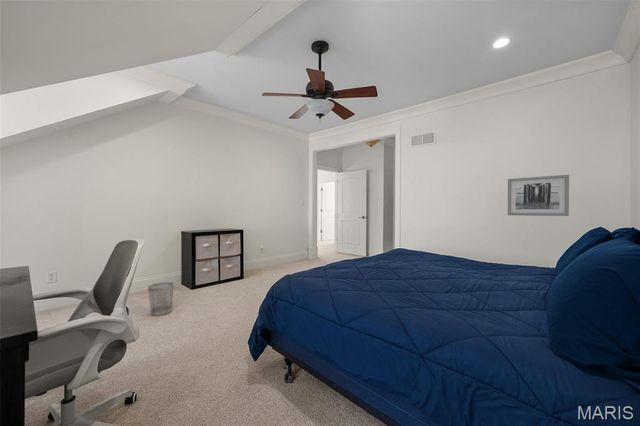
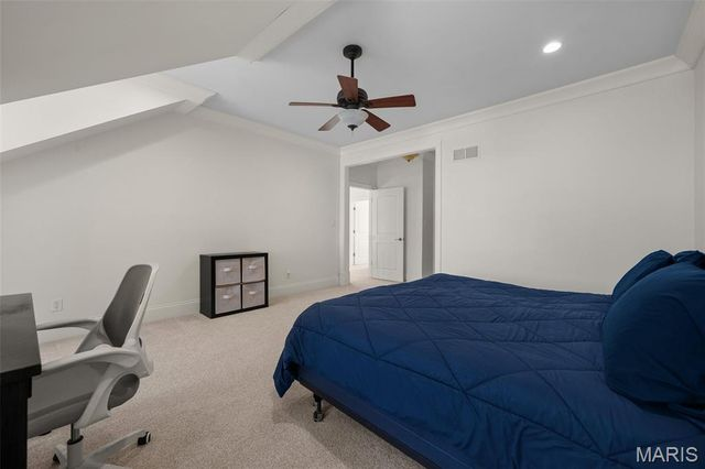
- wastebasket (161, 299)
- wall art (536, 196)
